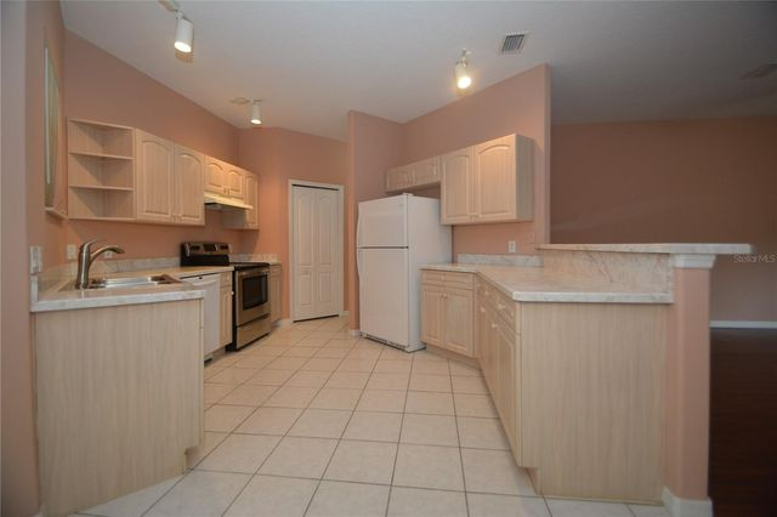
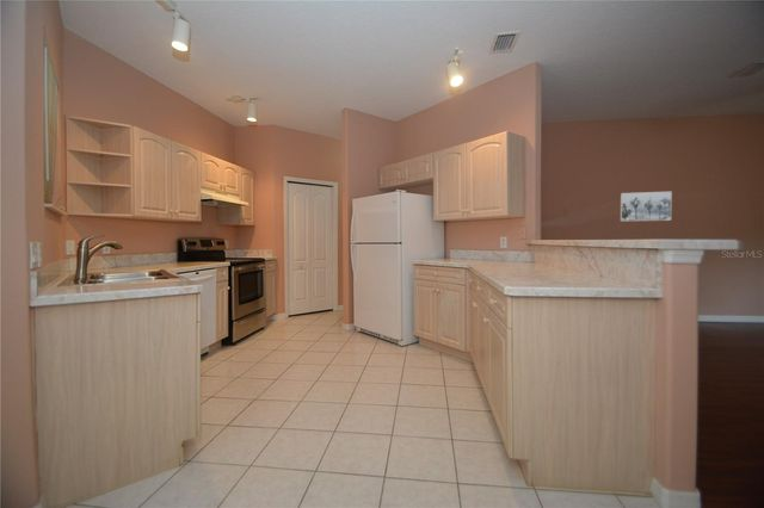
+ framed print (645, 206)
